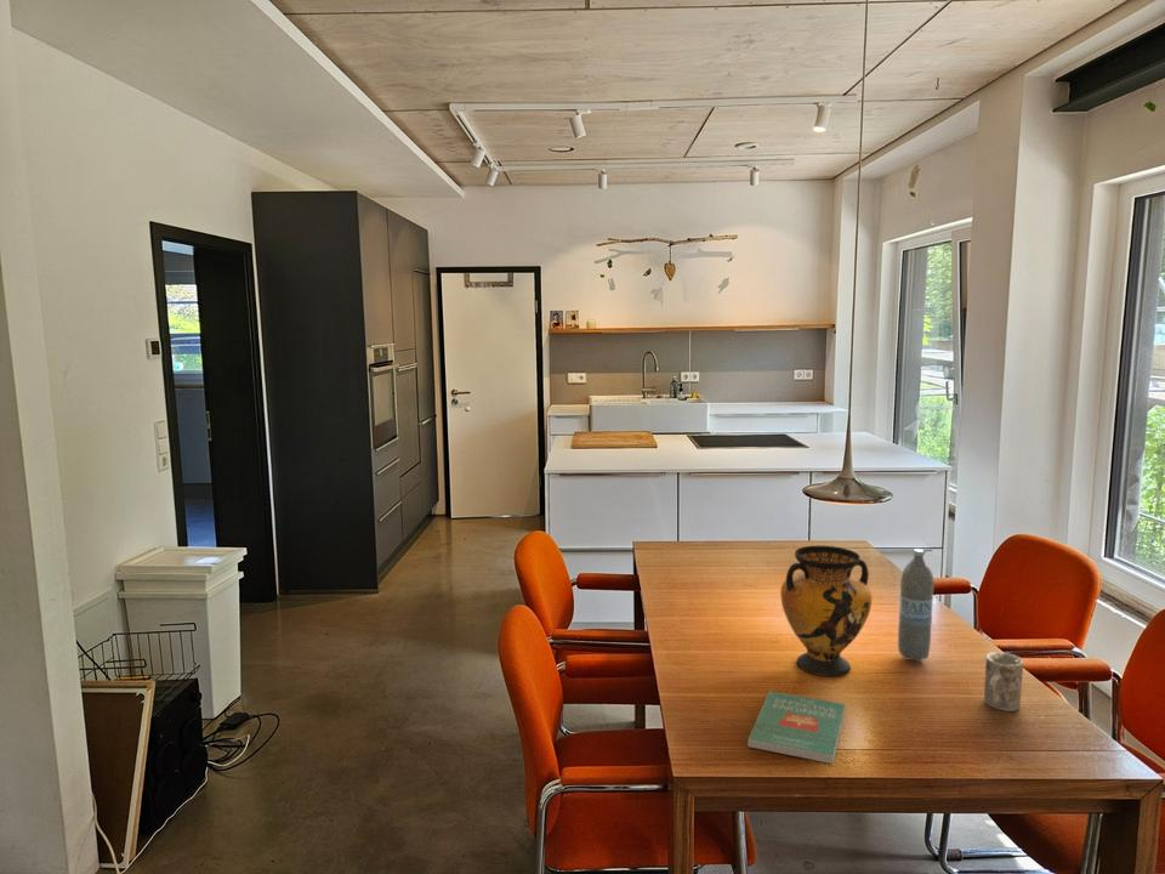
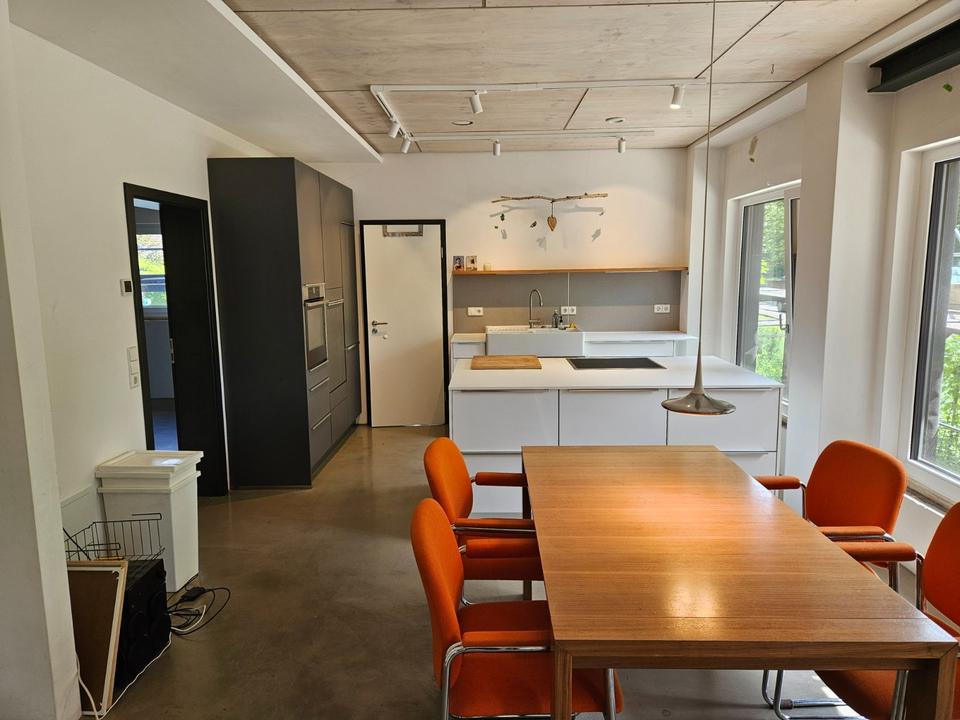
- vase (825, 609)
- book (797, 723)
- mug (1000, 682)
- water bottle (915, 605)
